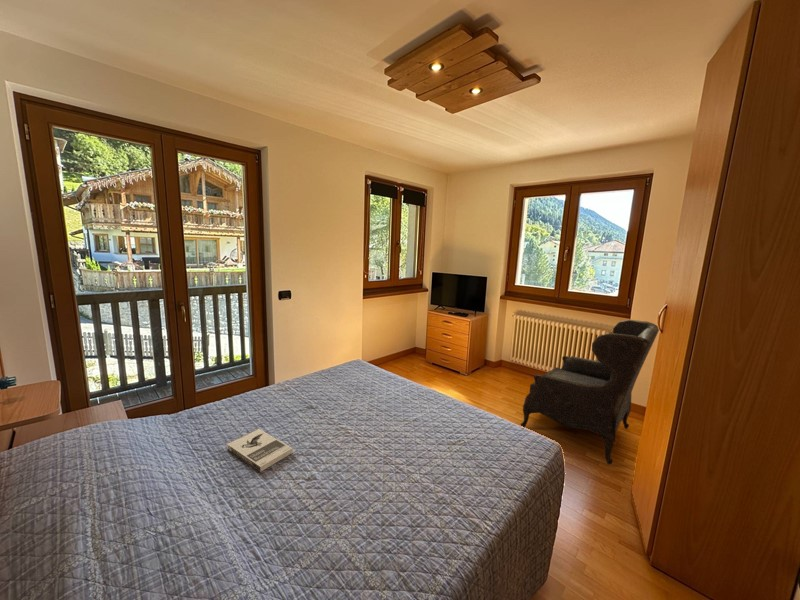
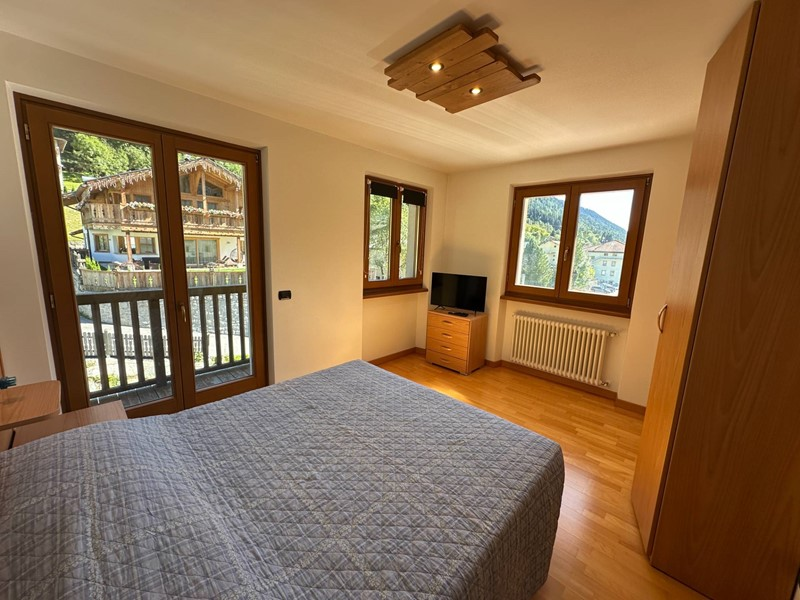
- armchair (588, 377)
- book (259, 448)
